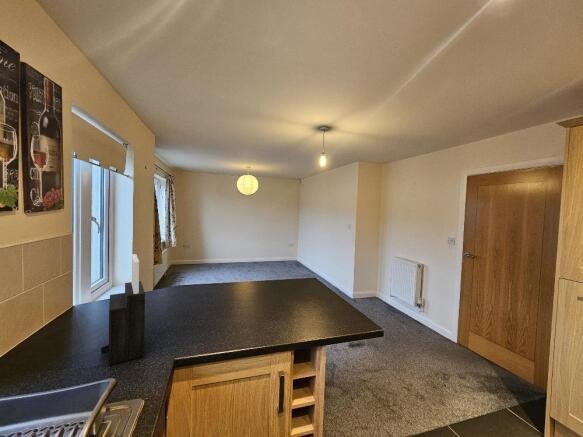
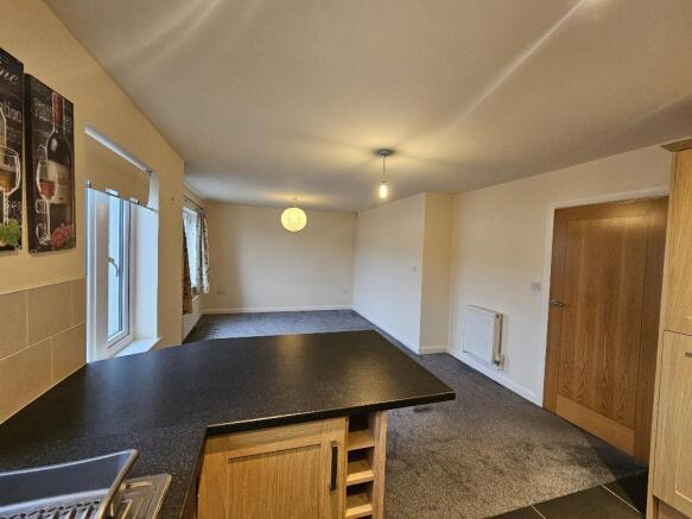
- knife block (122, 304)
